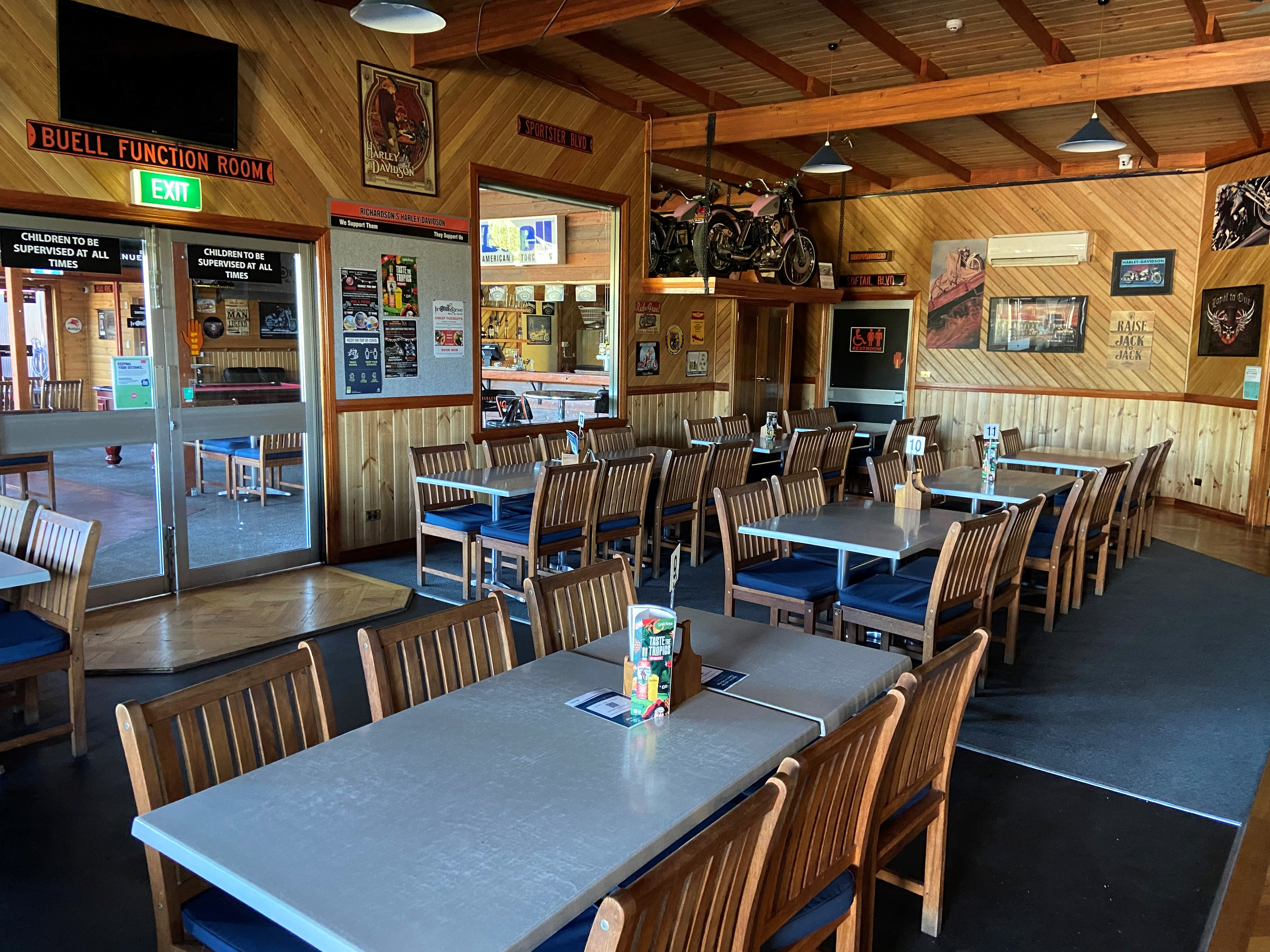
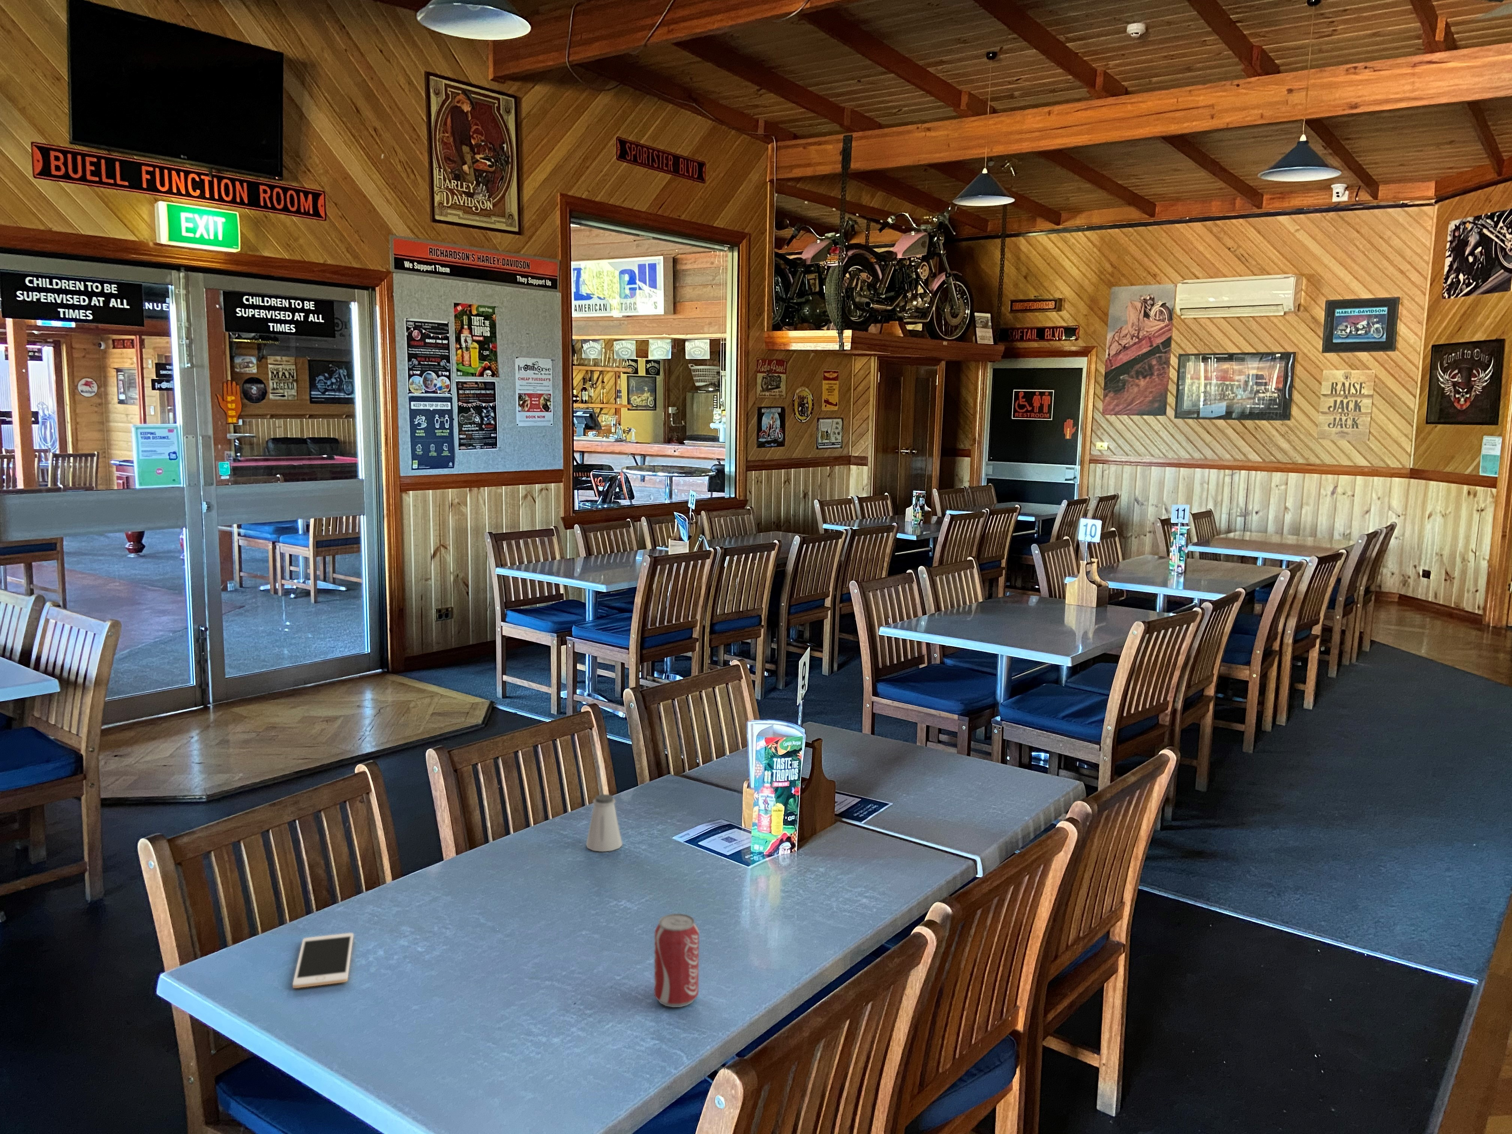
+ saltshaker (604, 821)
+ cell phone (324, 959)
+ beverage can (676, 960)
